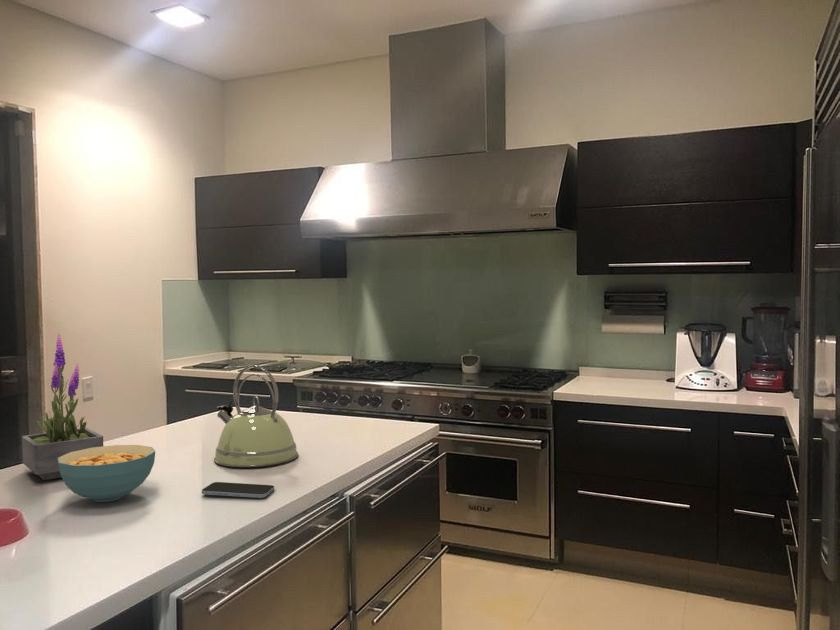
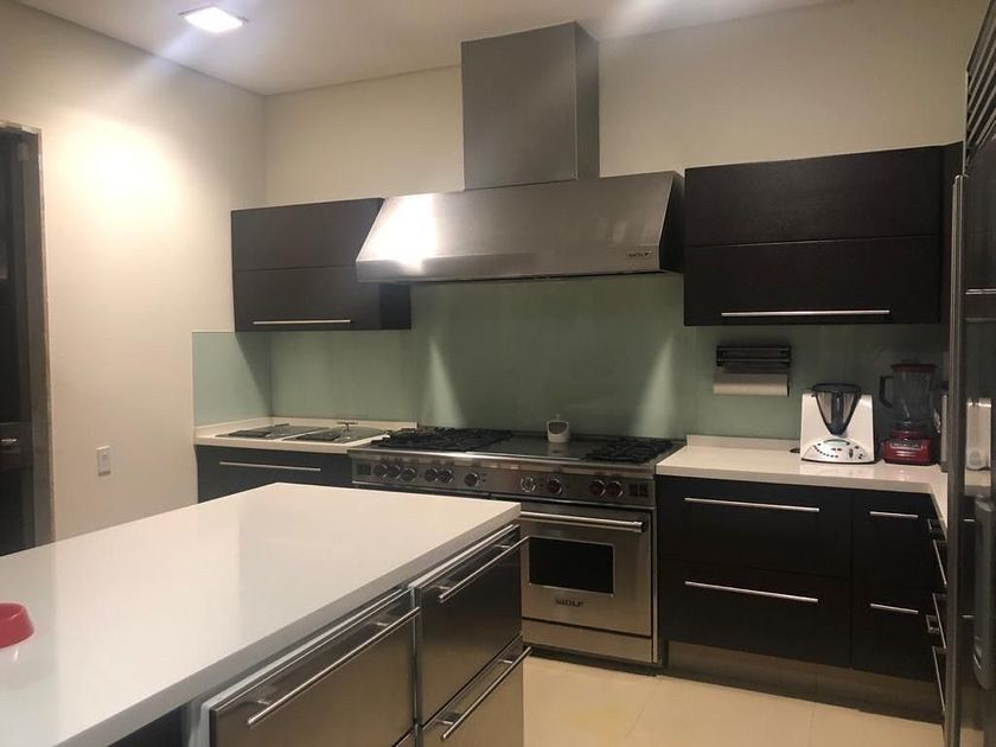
- smartphone (238, 489)
- cereal bowl (107, 476)
- kettle (251, 410)
- potted plant (61, 402)
